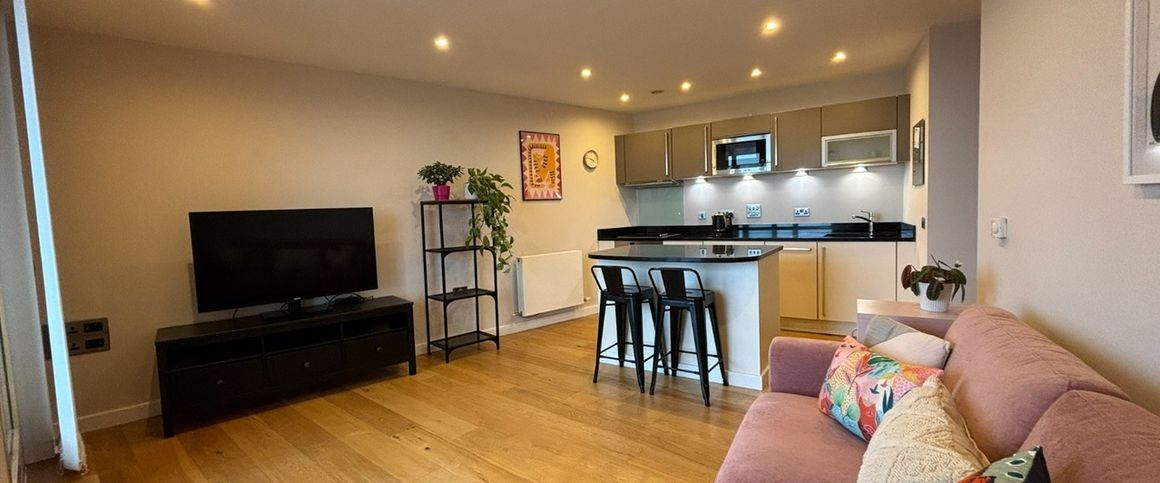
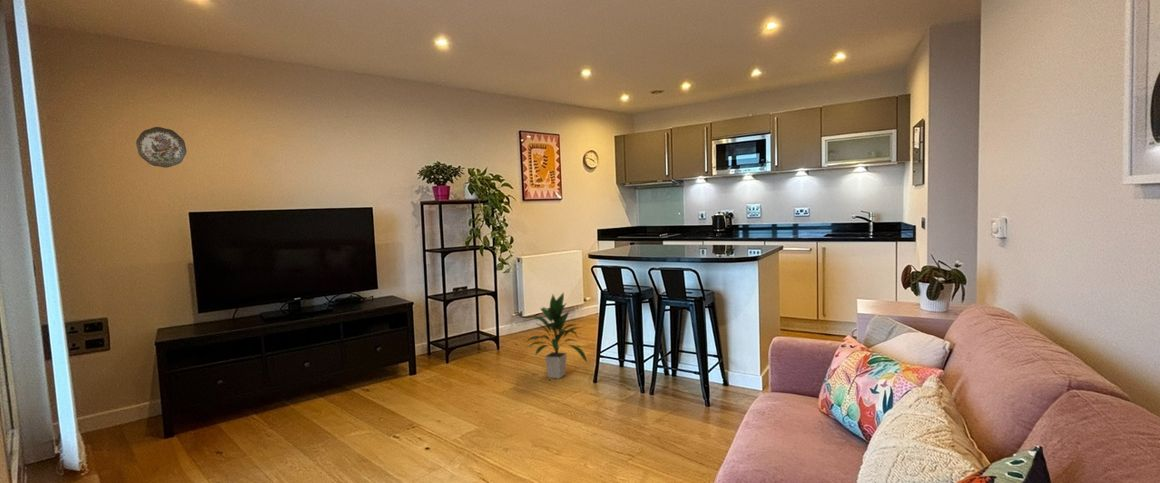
+ decorative plate (161, 147)
+ indoor plant (556, 336)
